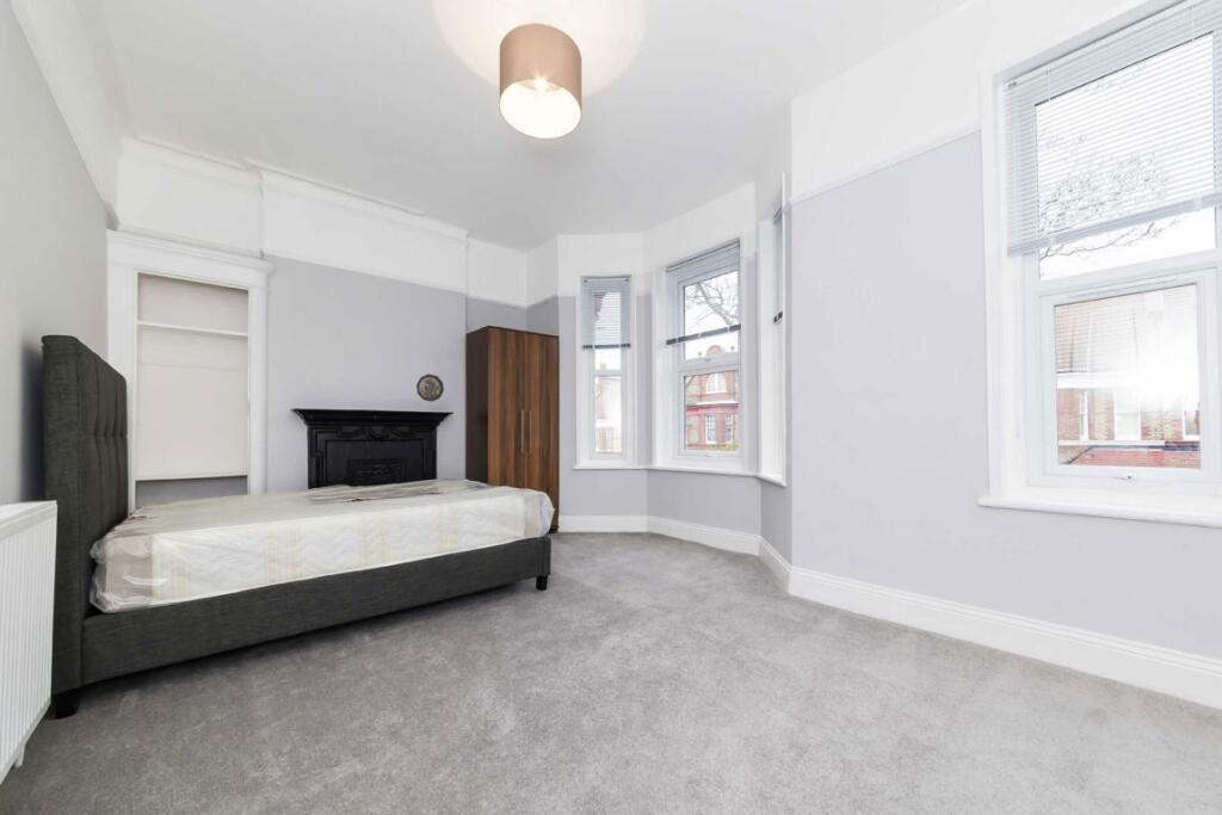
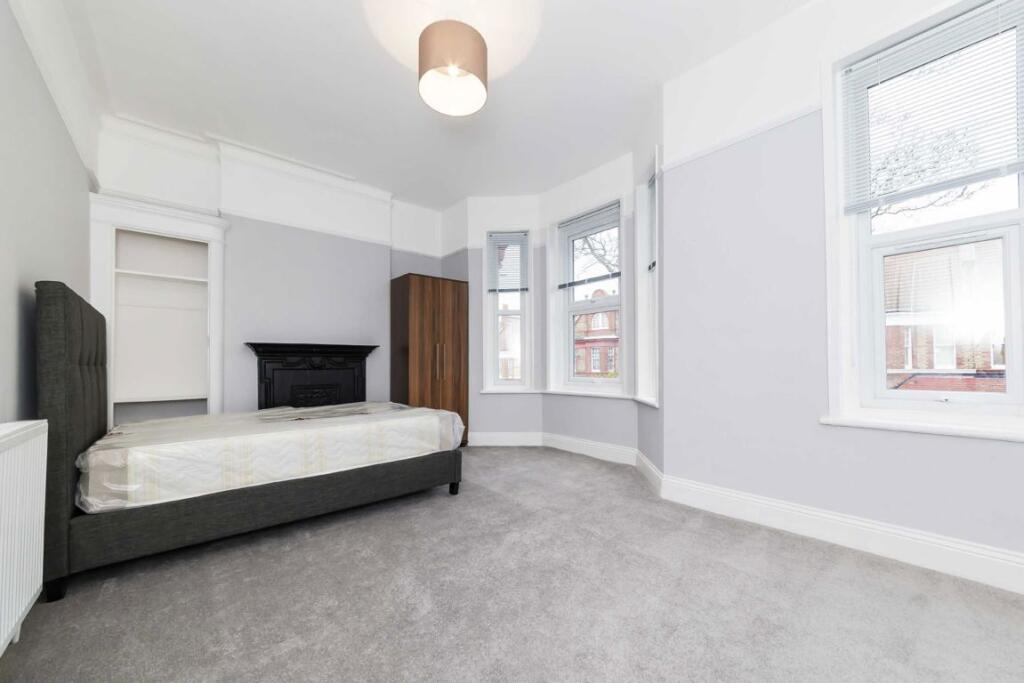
- decorative plate (430, 388)
